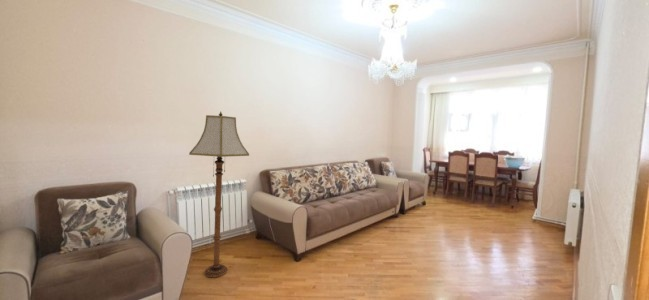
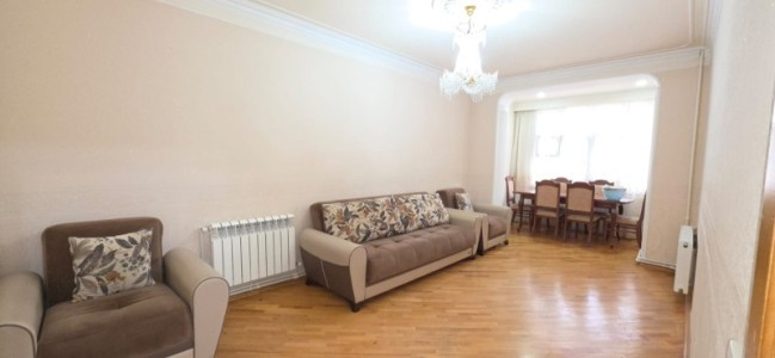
- floor lamp (218, 192)
